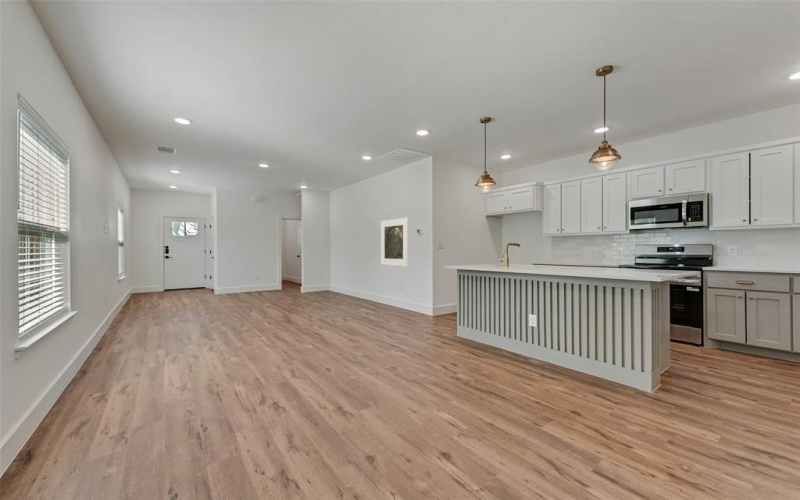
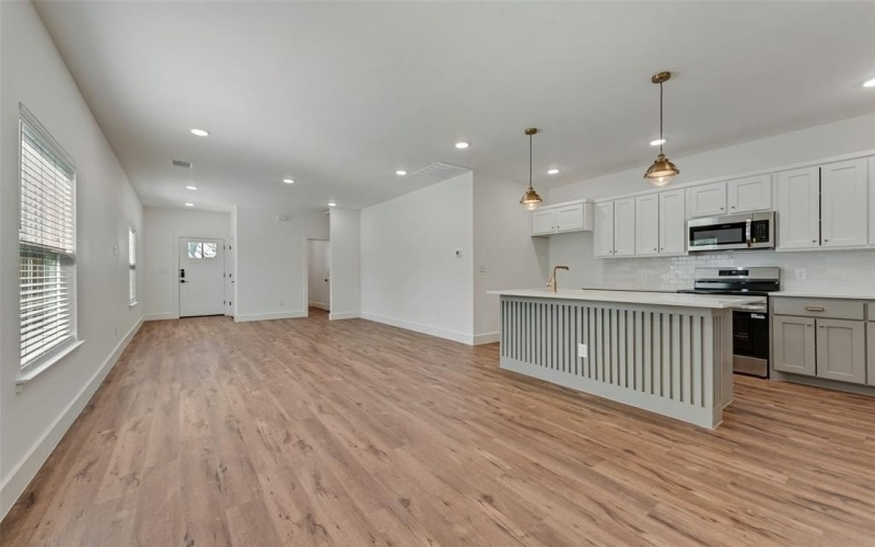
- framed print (393, 242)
